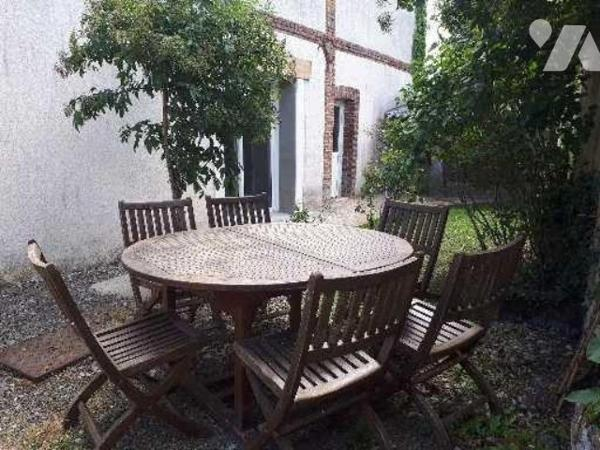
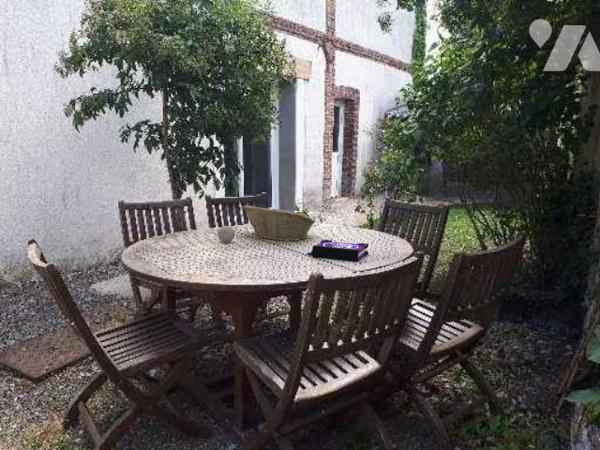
+ board game (336, 249)
+ decorative ball (226, 234)
+ fruit basket (278, 220)
